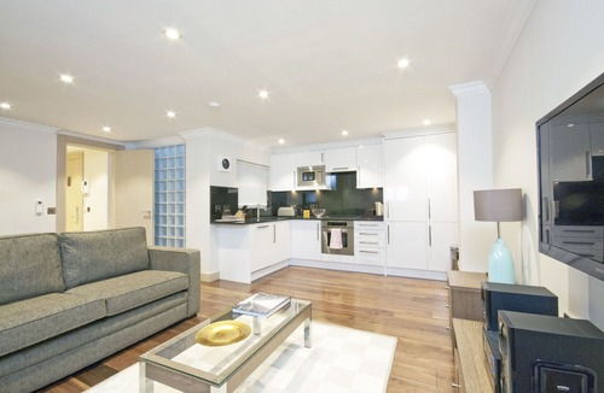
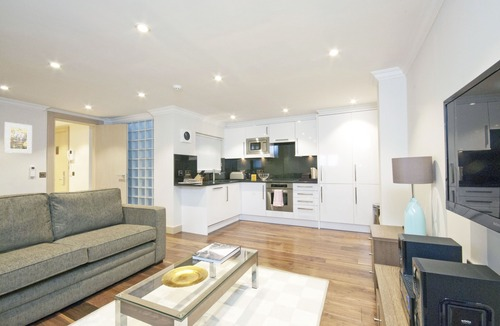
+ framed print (18, 138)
